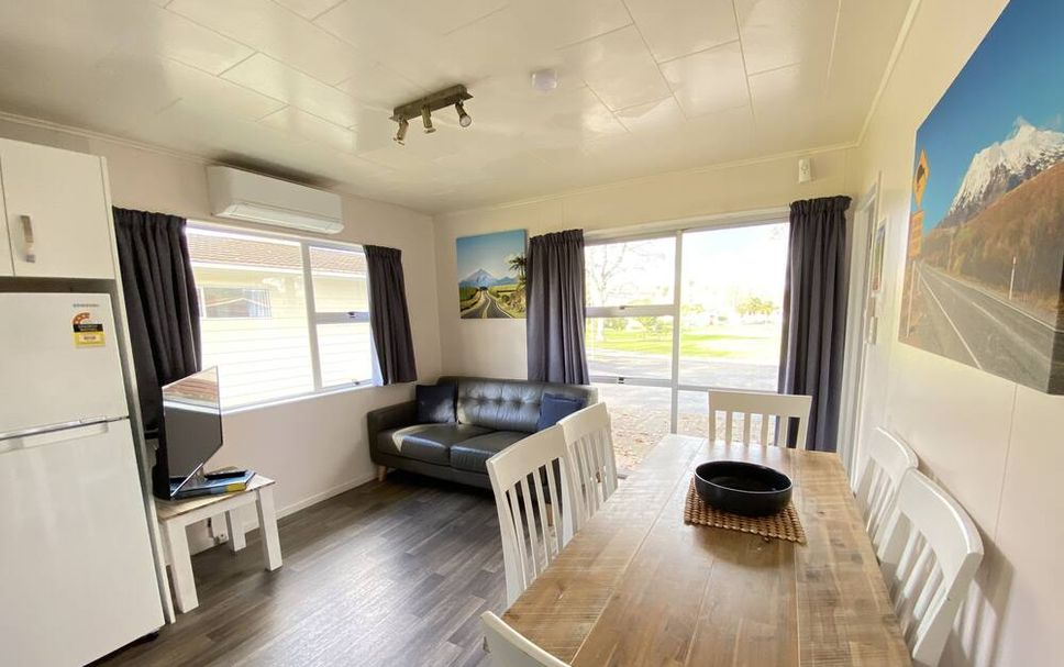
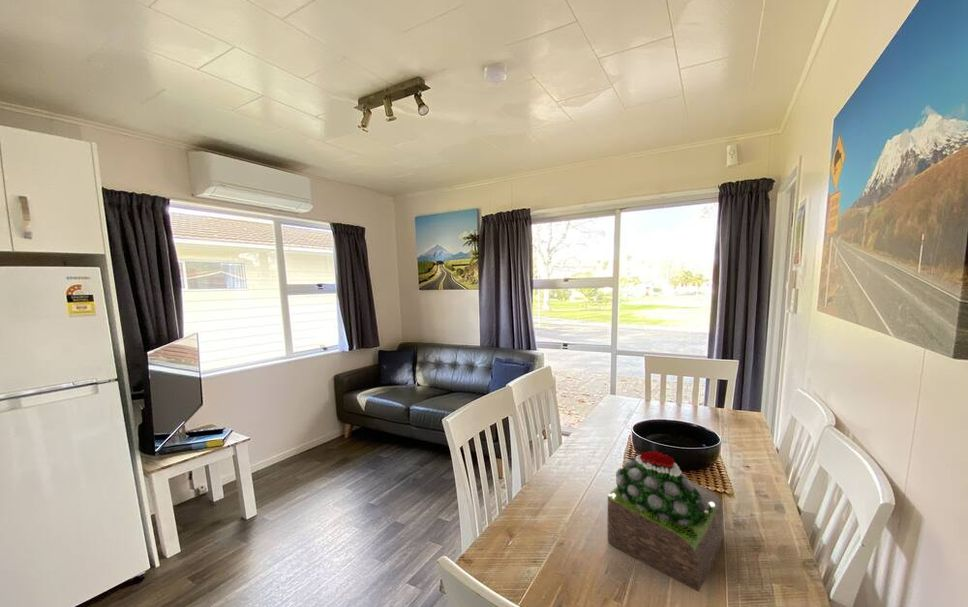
+ succulent plant (668, 491)
